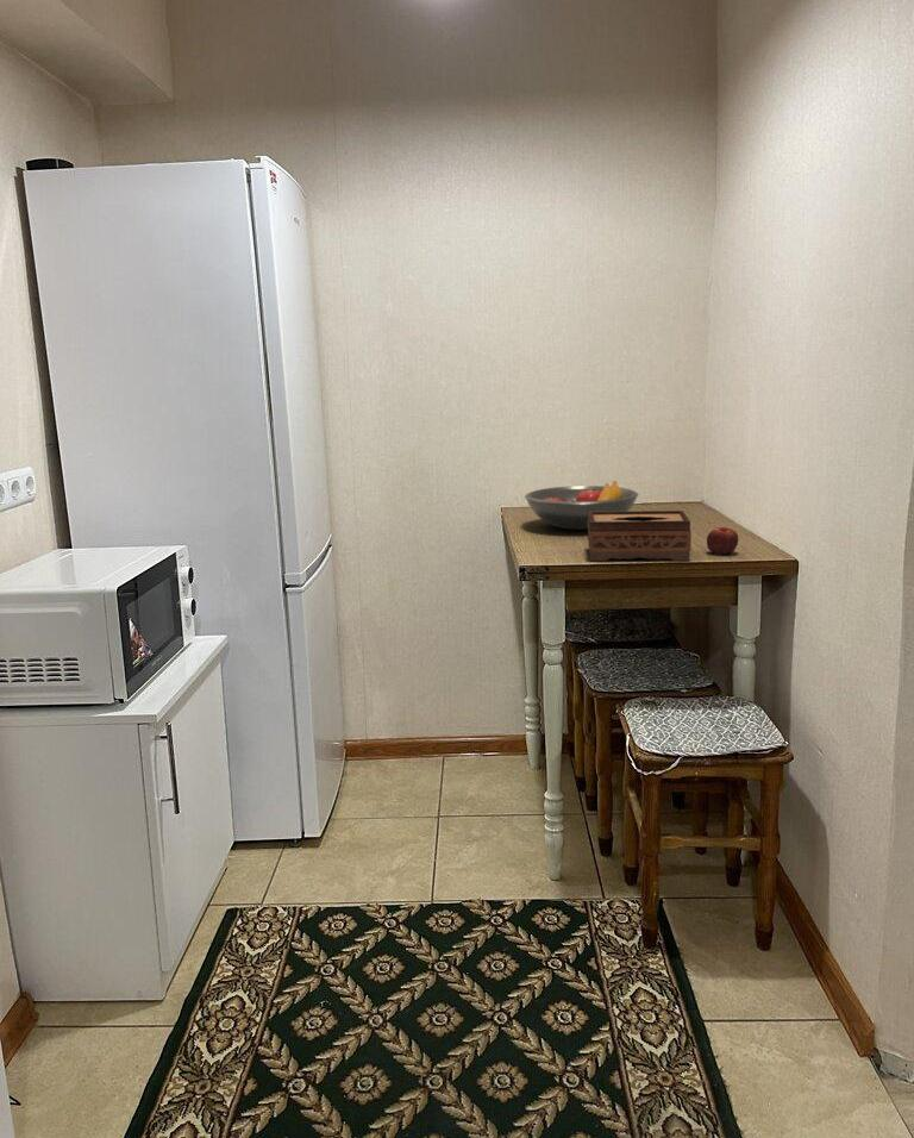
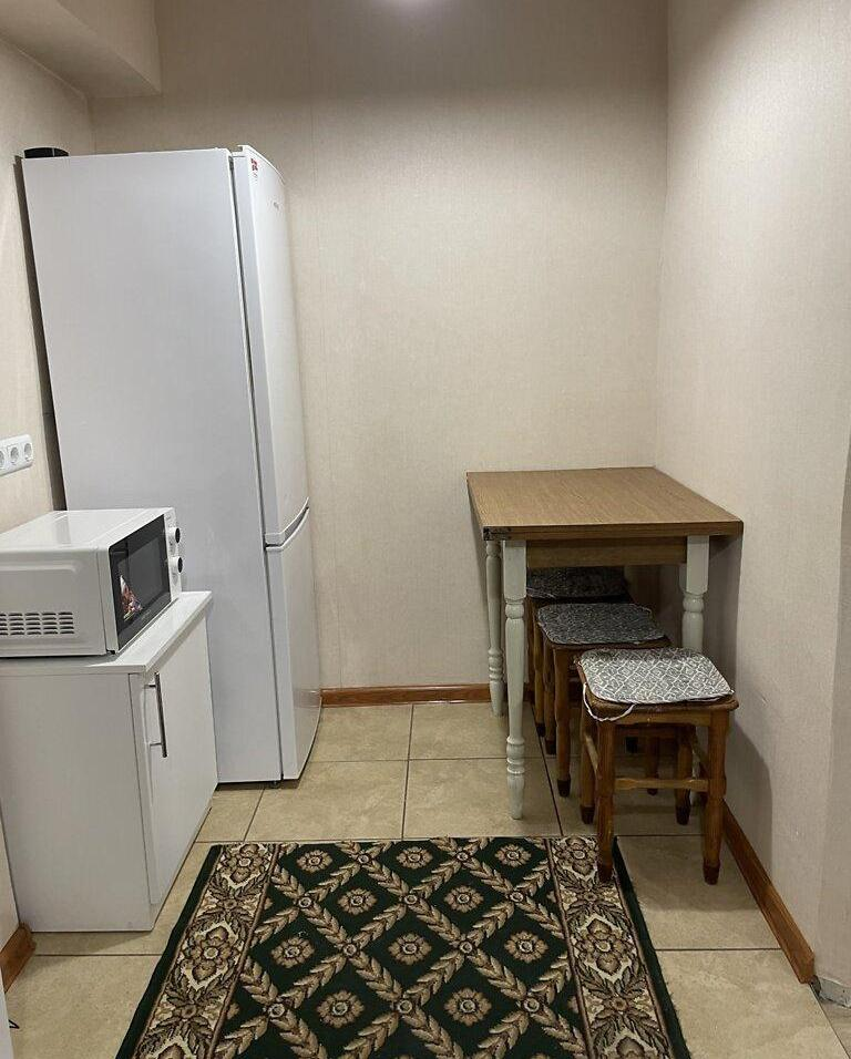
- fruit bowl (581, 505)
- tissue box (637, 534)
- apple (721, 540)
